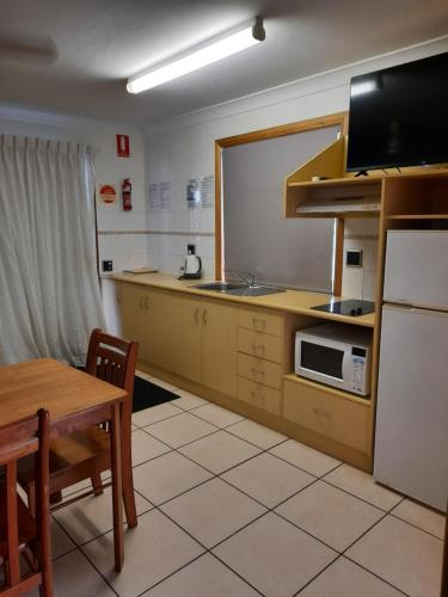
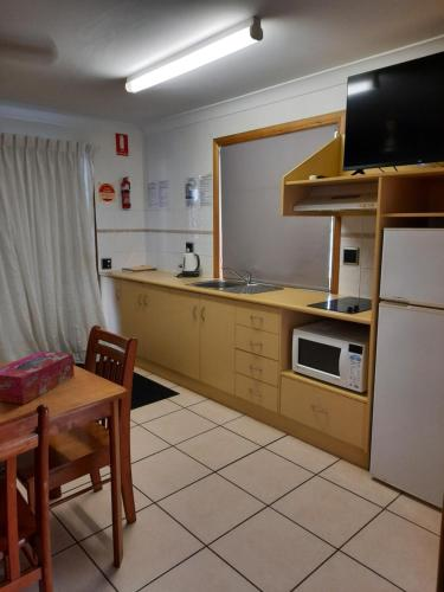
+ tissue box (33, 374)
